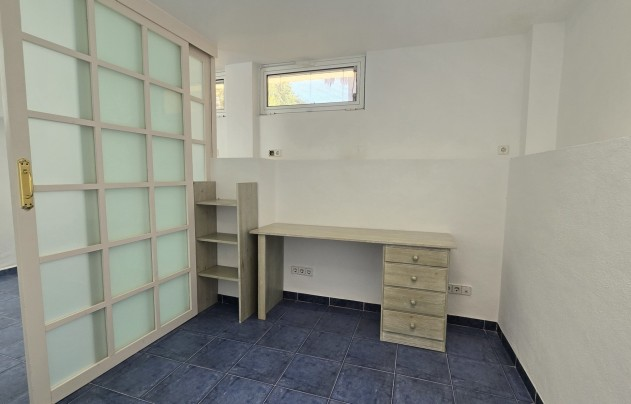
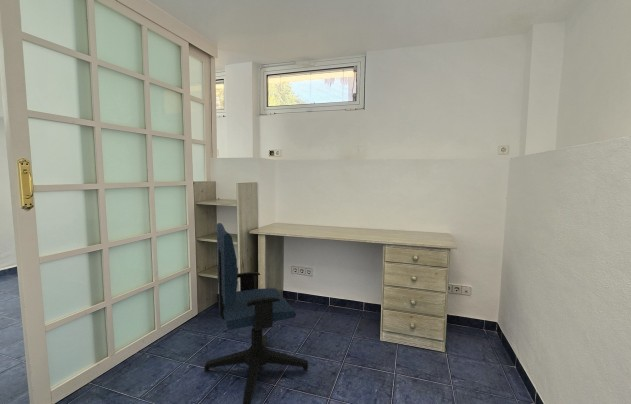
+ office chair (256, 299)
